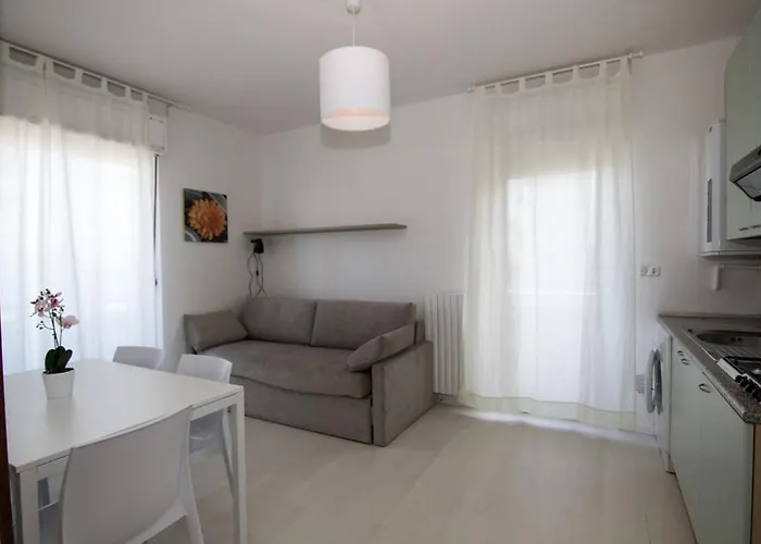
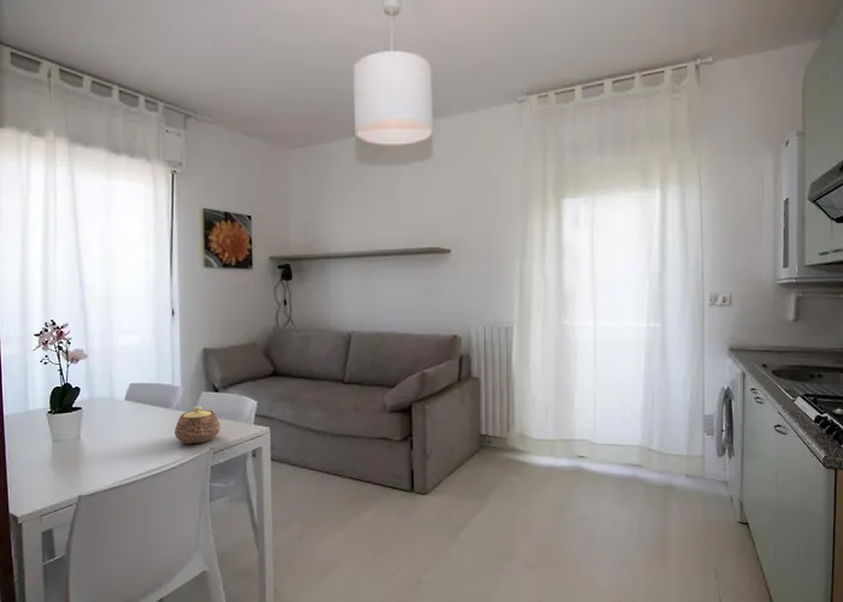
+ teapot (198, 424)
